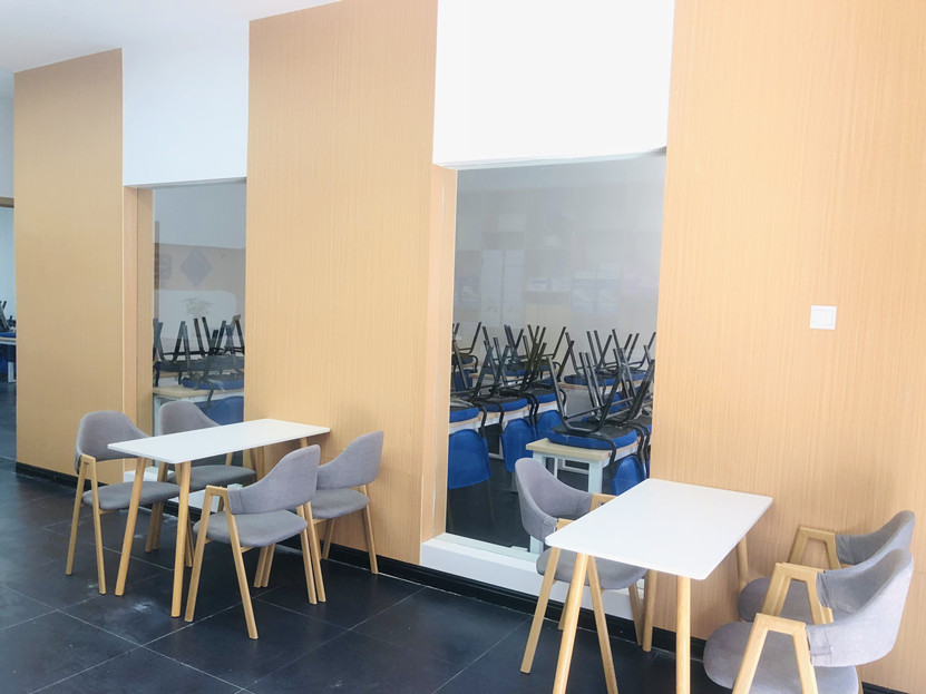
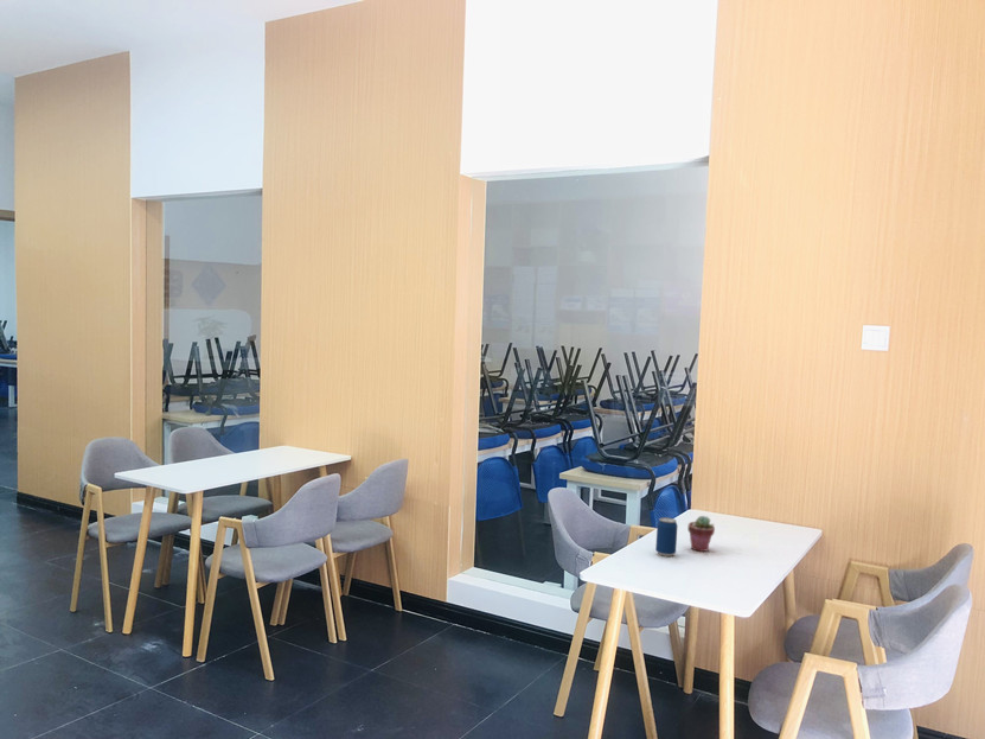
+ beverage can (666, 536)
+ potted succulent (701, 531)
